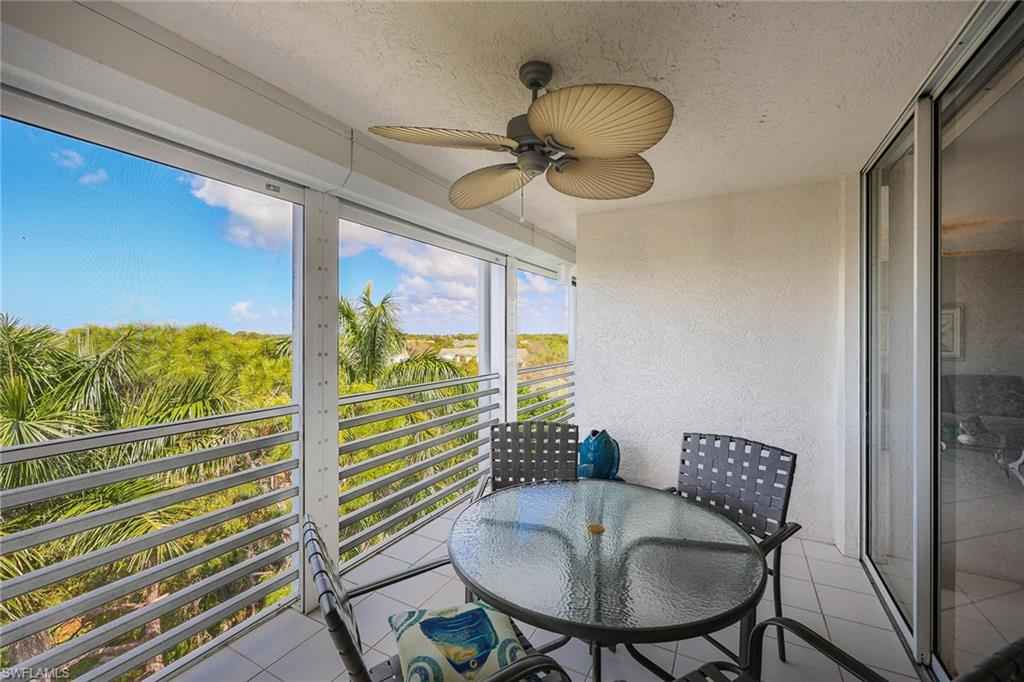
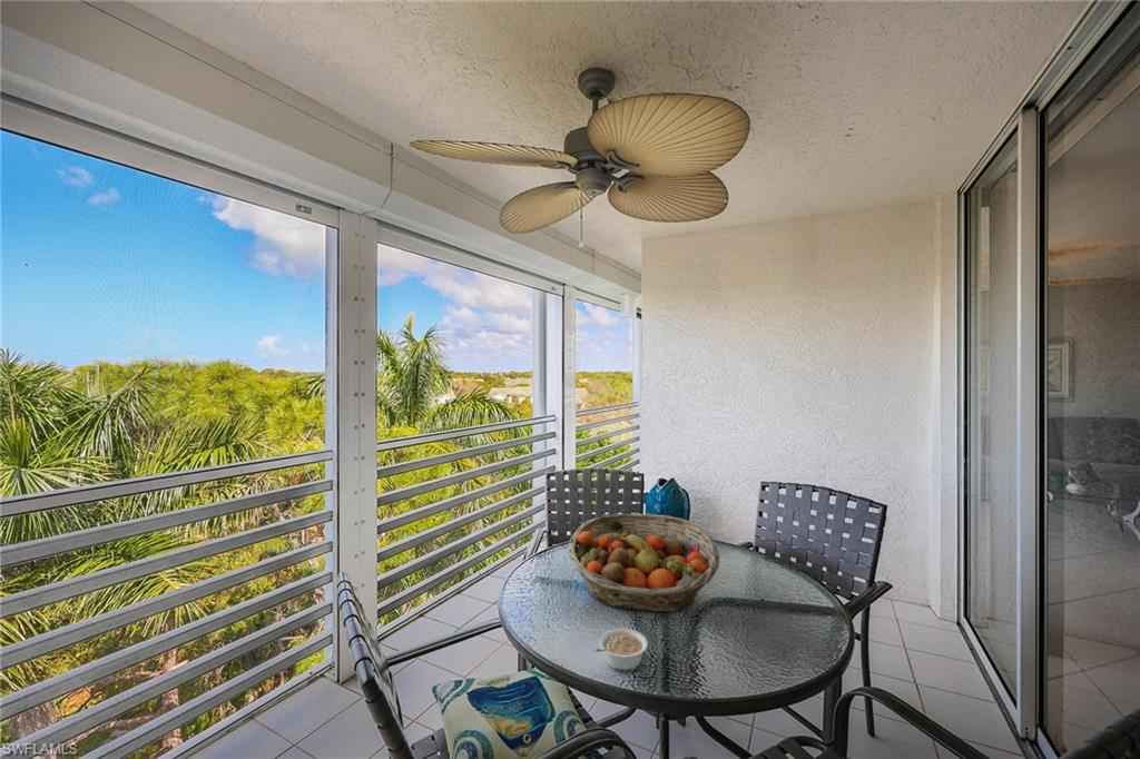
+ legume (622, 650)
+ fruit basket (641, 559)
